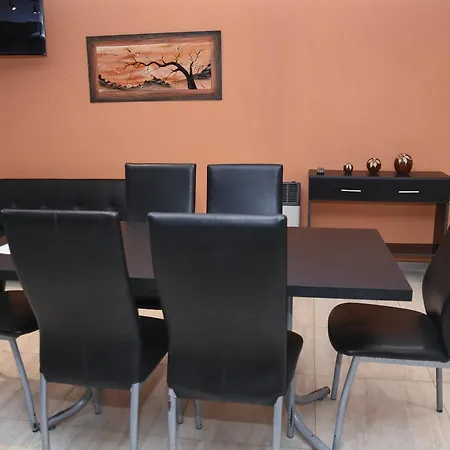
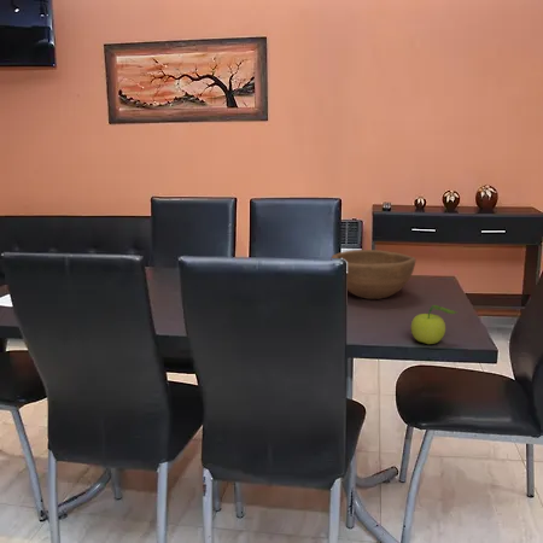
+ bowl (373, 274)
+ fruit (434, 323)
